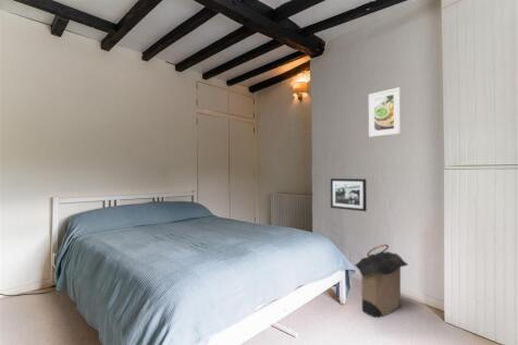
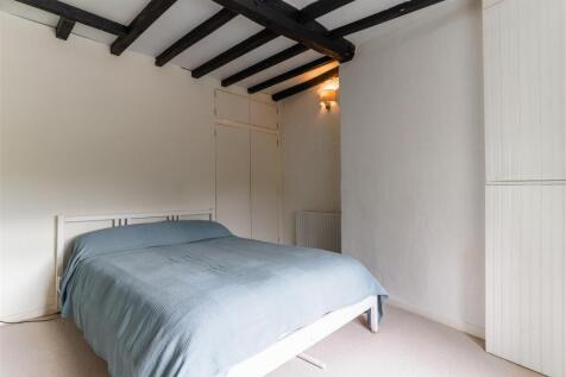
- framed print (383, 113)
- laundry hamper (380, 273)
- picture frame (347, 194)
